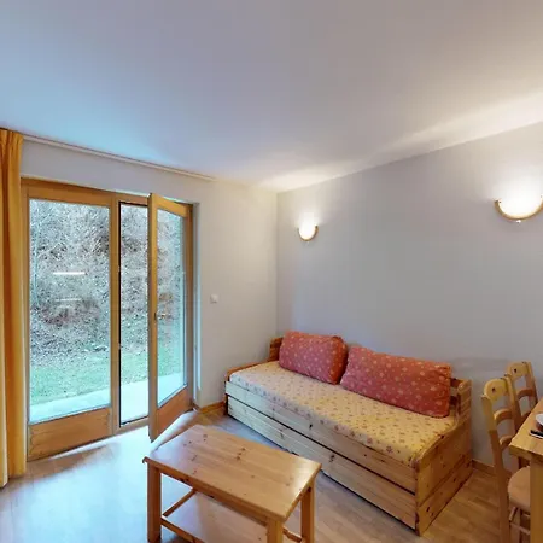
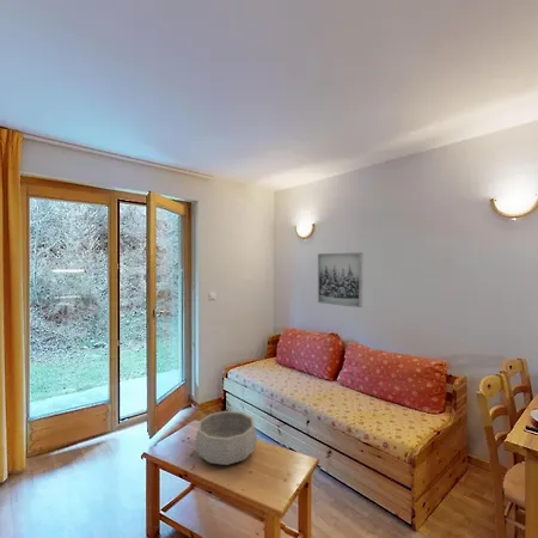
+ decorative bowl (226, 438)
+ wall art (338, 279)
